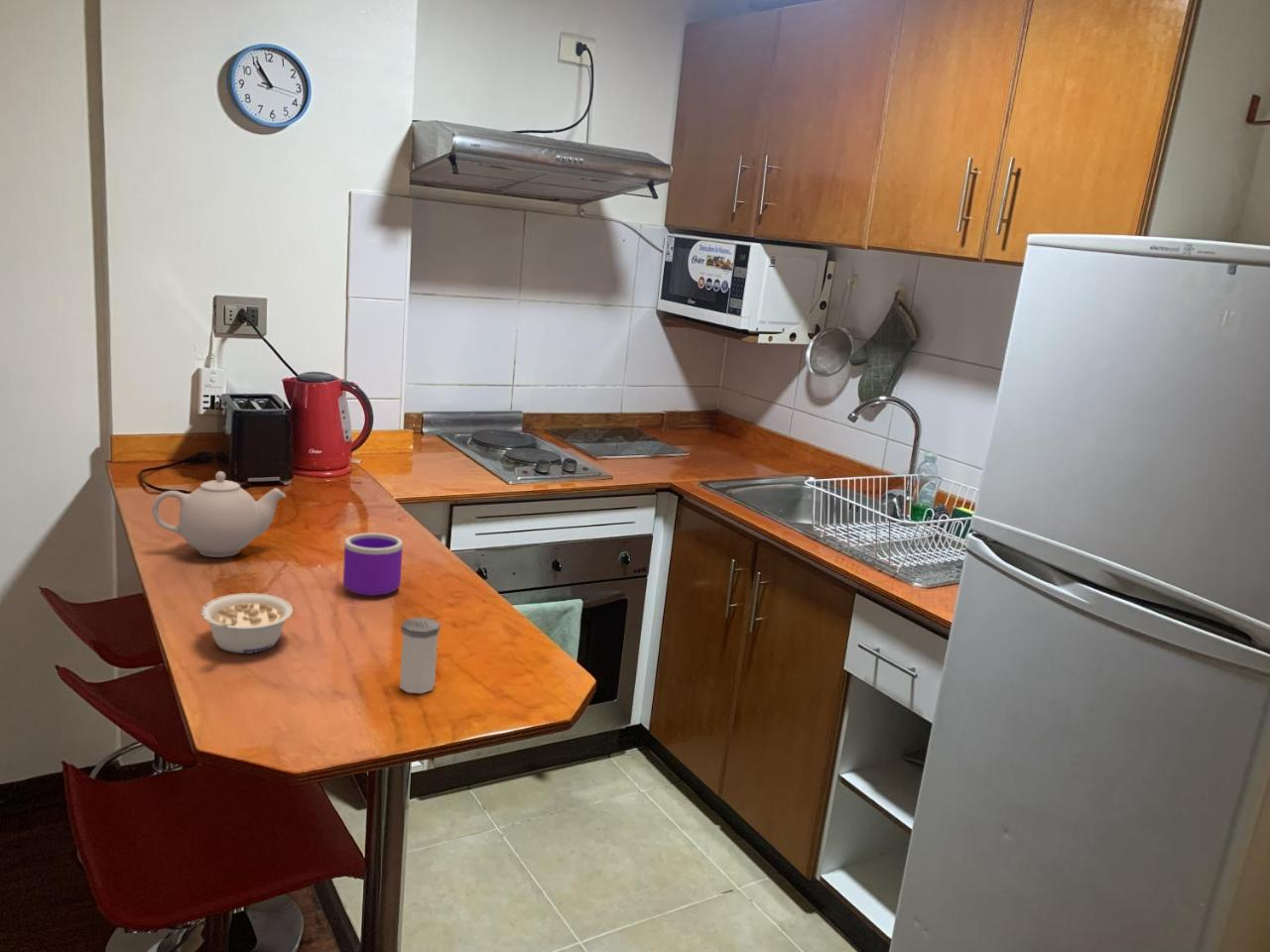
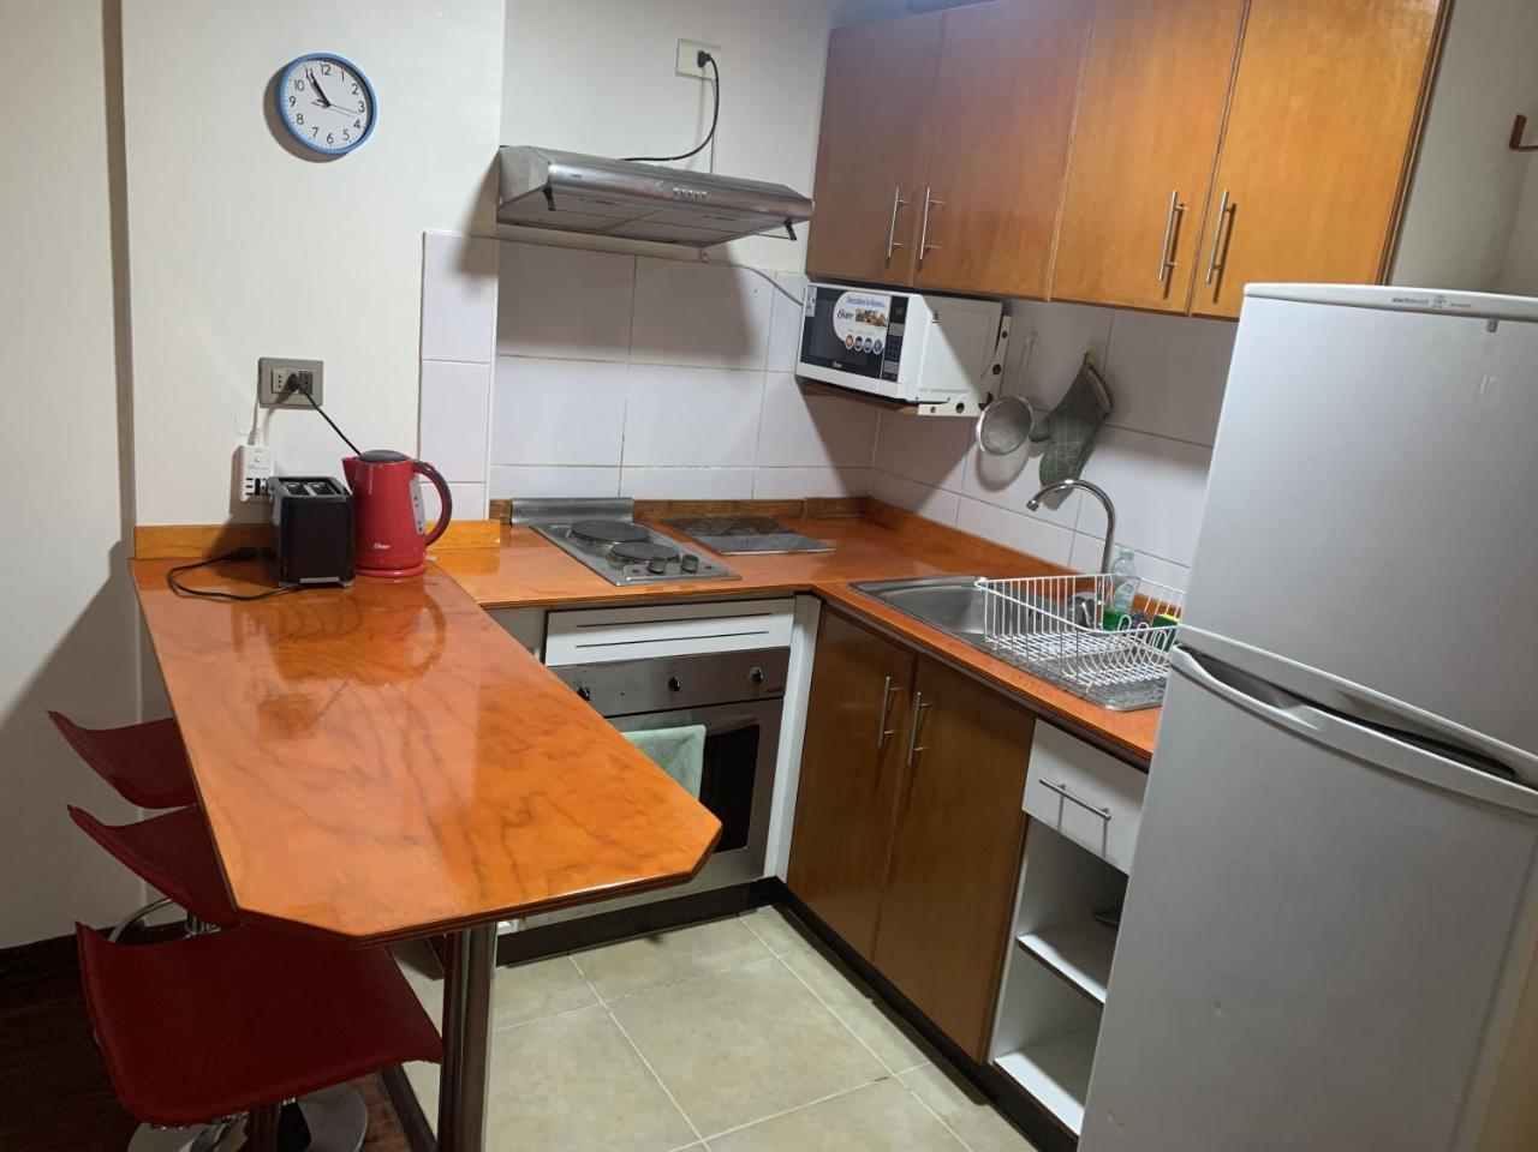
- mug (371, 562)
- legume (247, 623)
- teapot (220, 512)
- salt shaker (419, 654)
